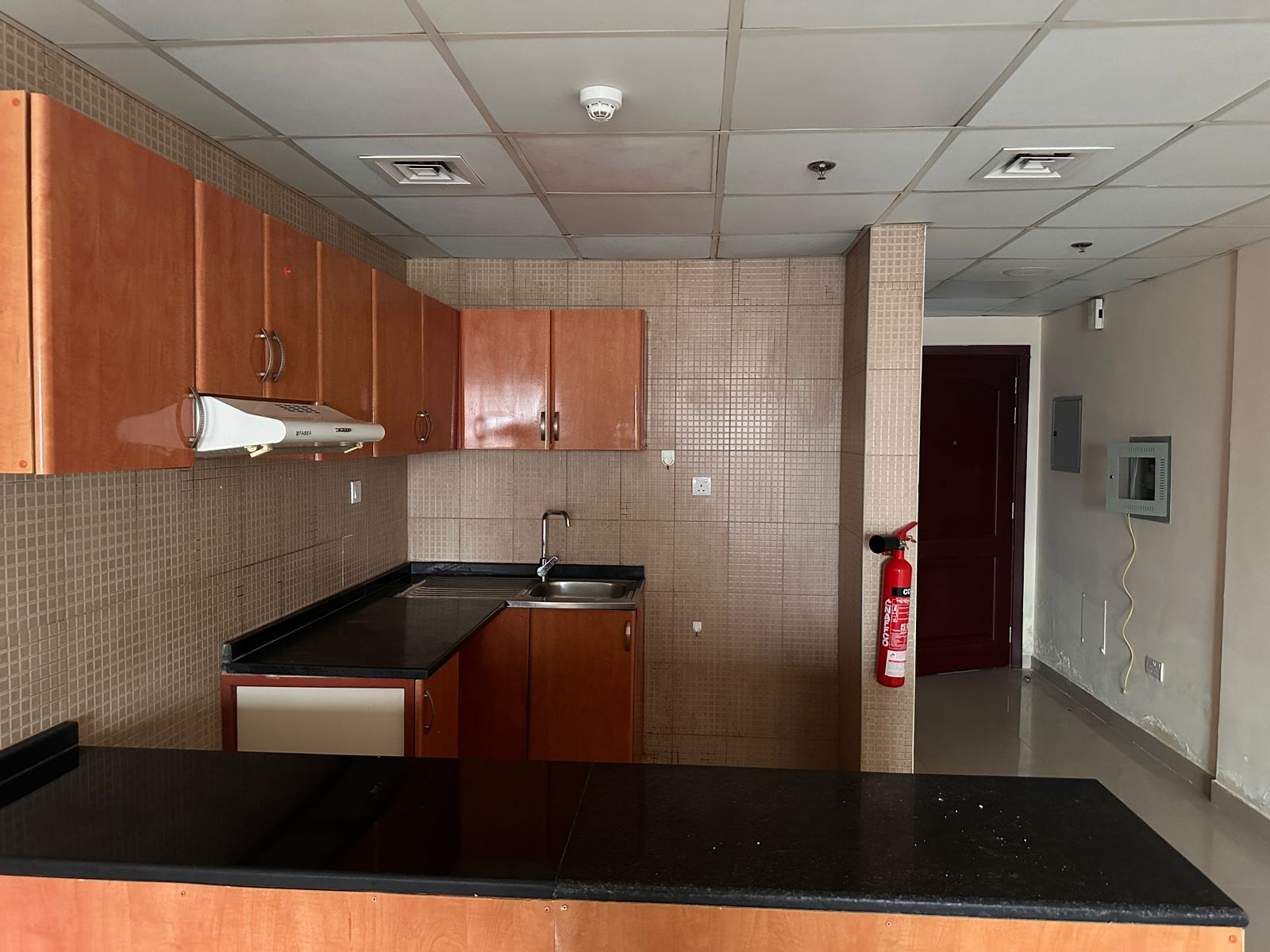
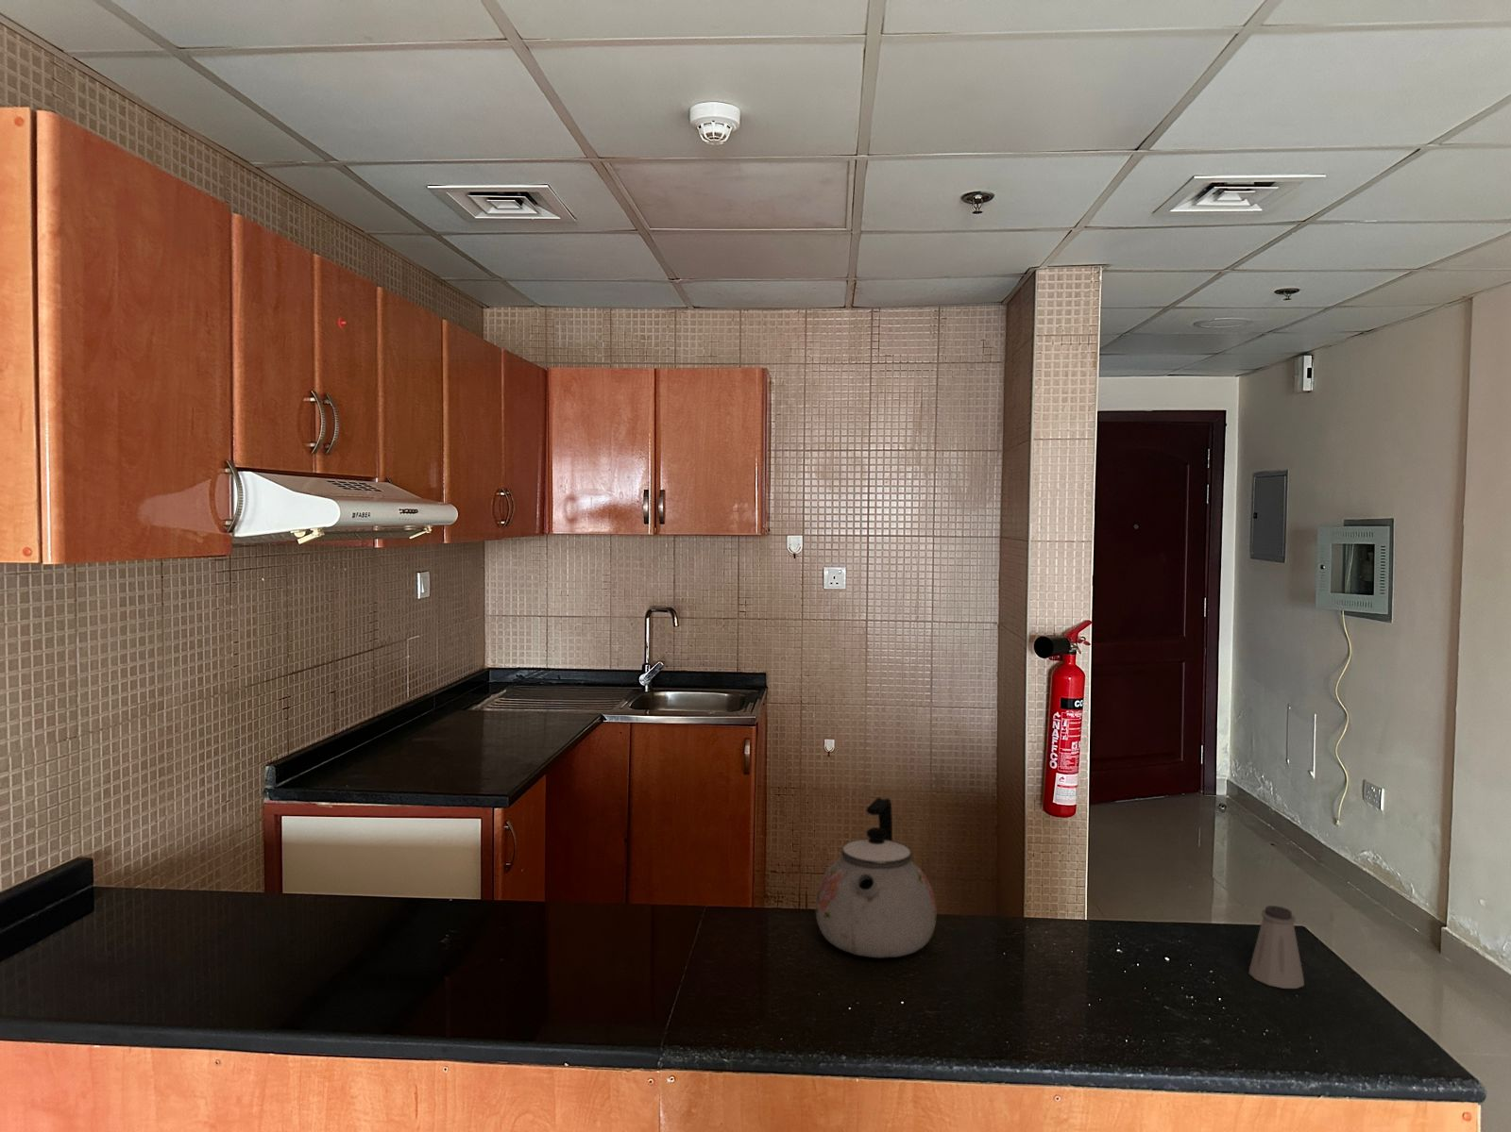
+ saltshaker (1277, 943)
+ kettle (876, 873)
